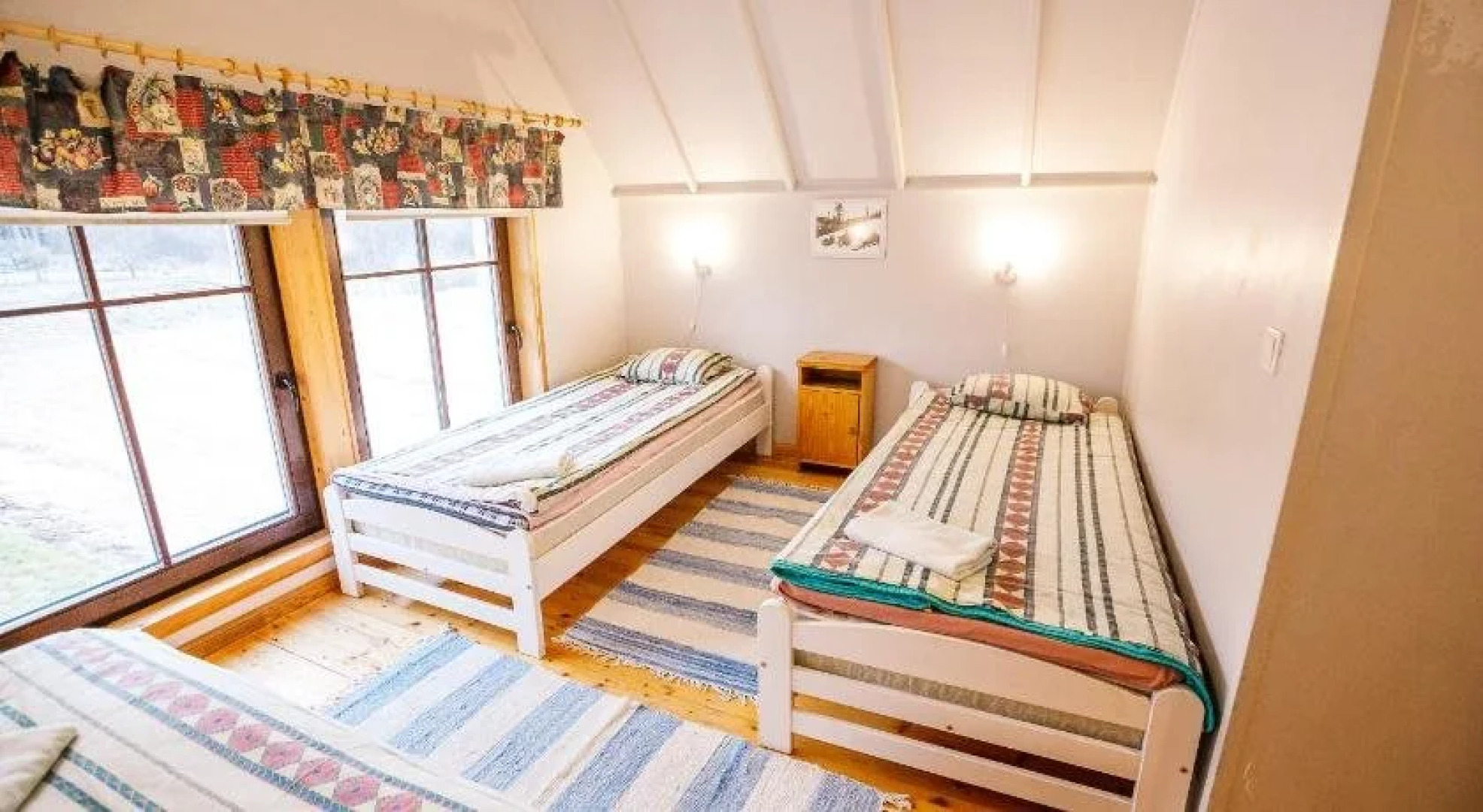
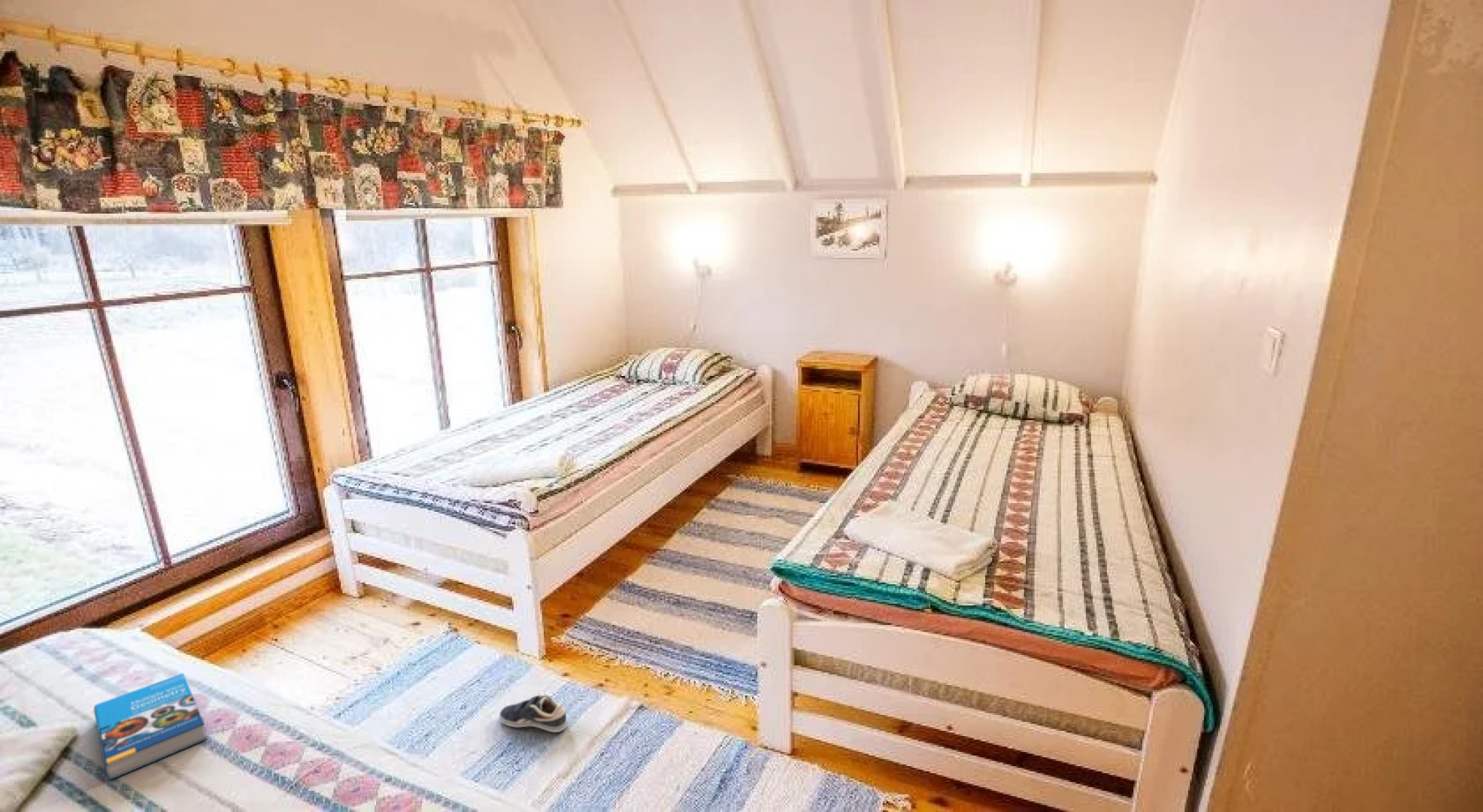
+ book (149, 722)
+ sneaker (532, 709)
